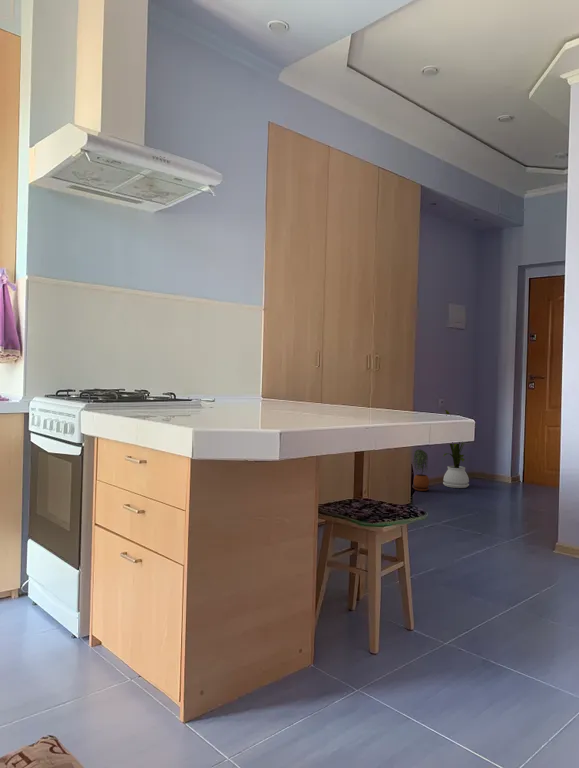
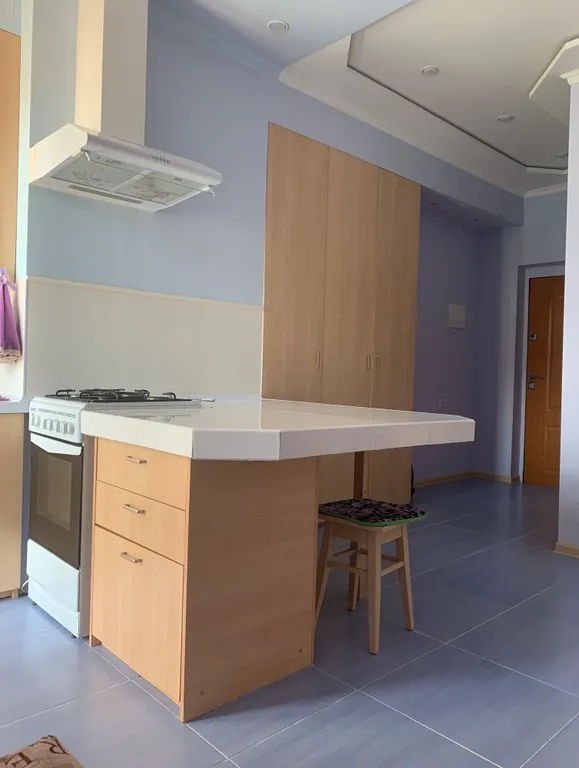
- potted plant (420, 469)
- house plant (454, 447)
